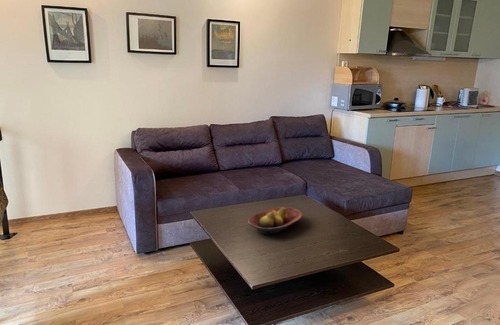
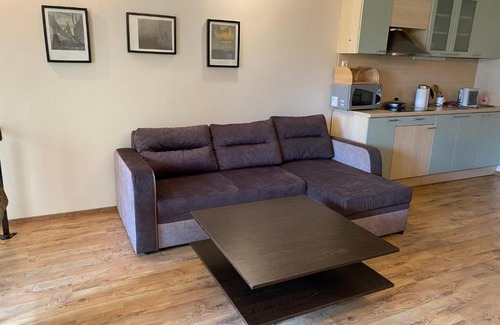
- fruit bowl (275, 218)
